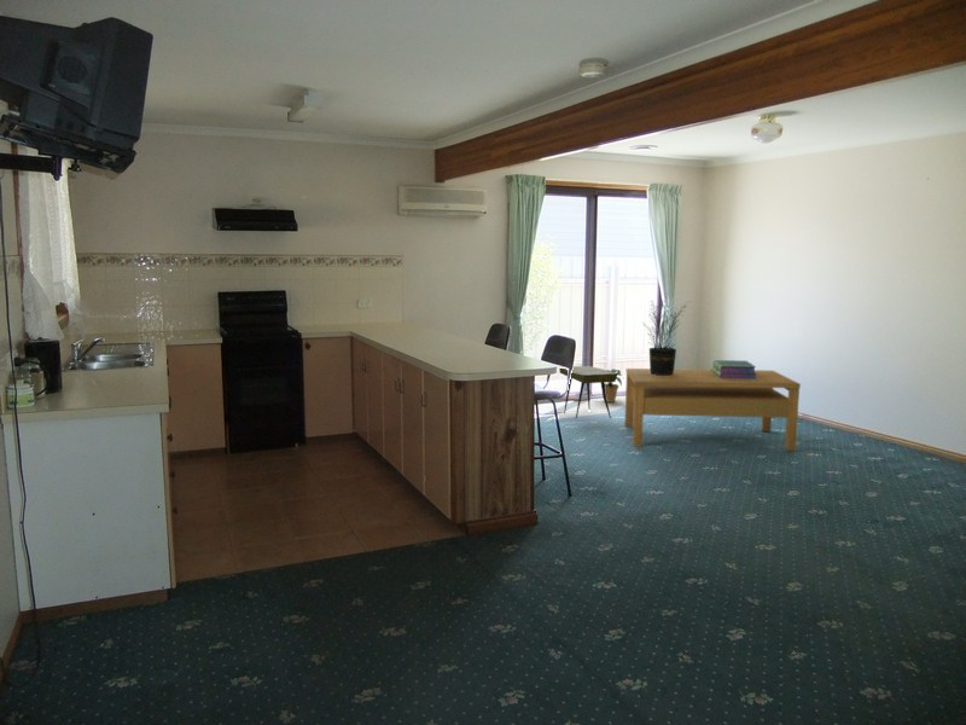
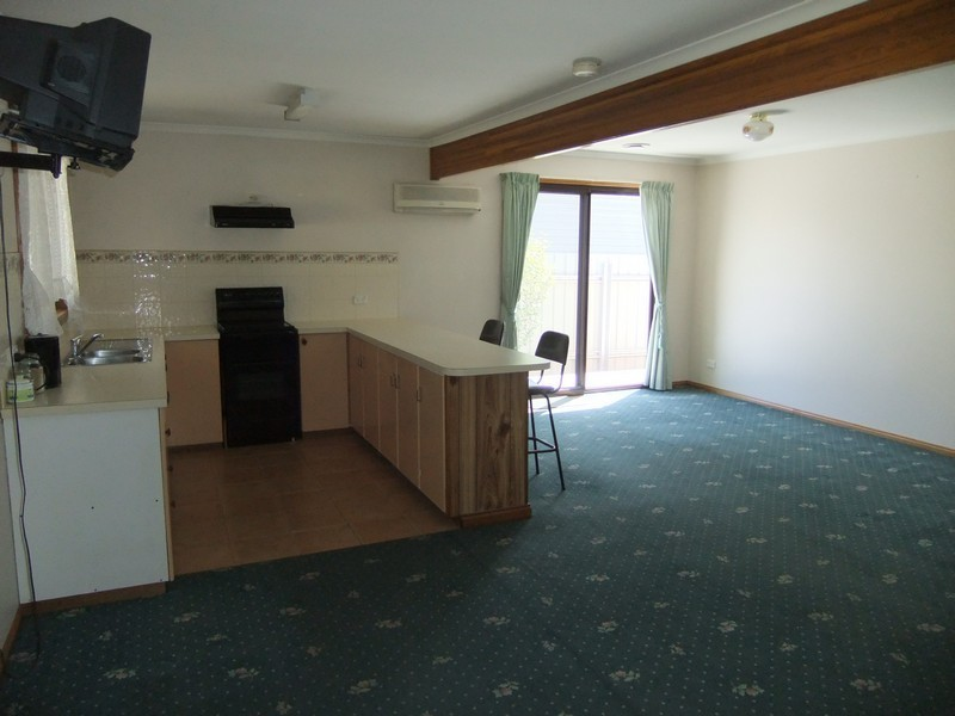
- potted plant (665, 336)
- side table (587, 392)
- coffee table (705, 406)
- stack of books (733, 369)
- potted plant (610, 385)
